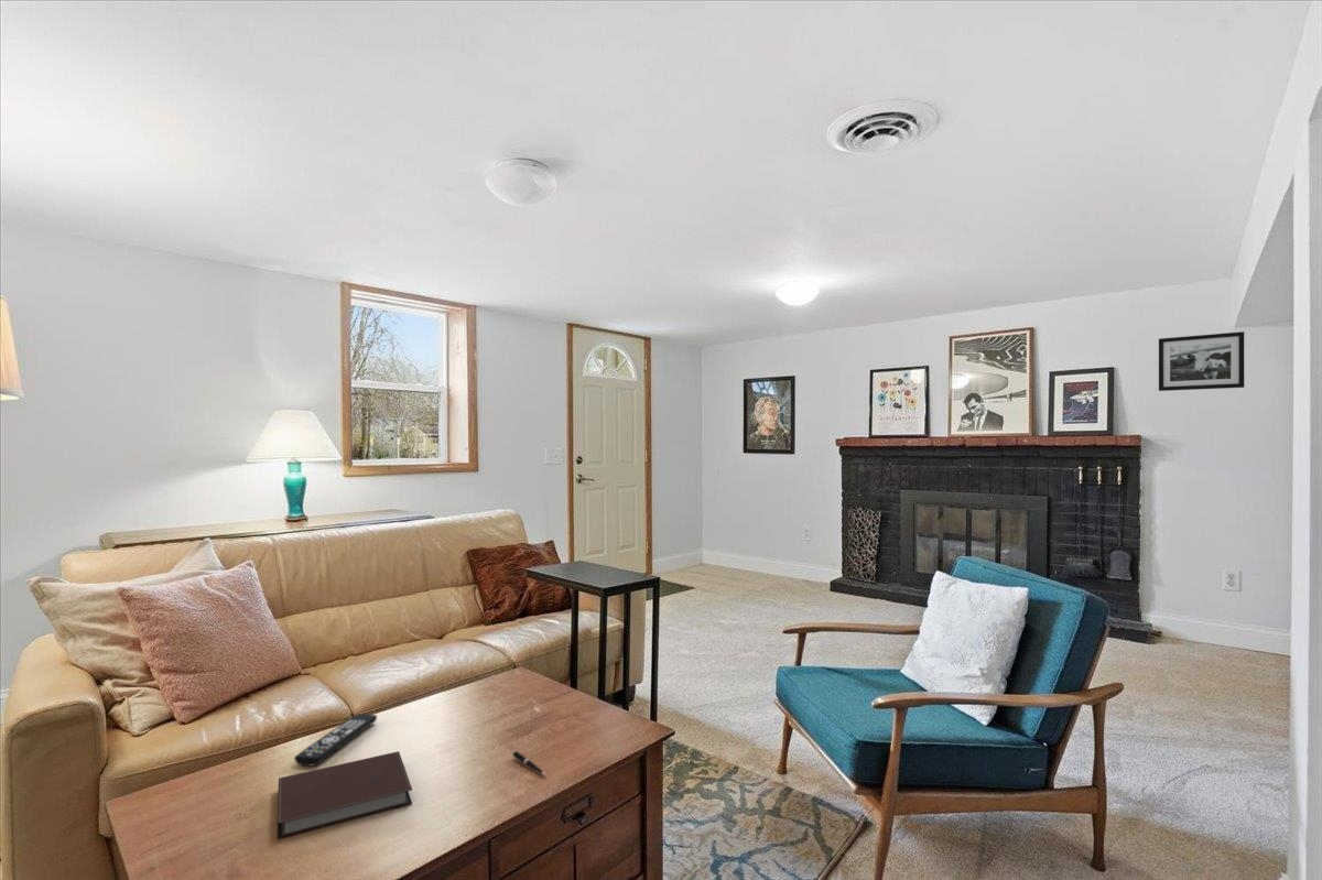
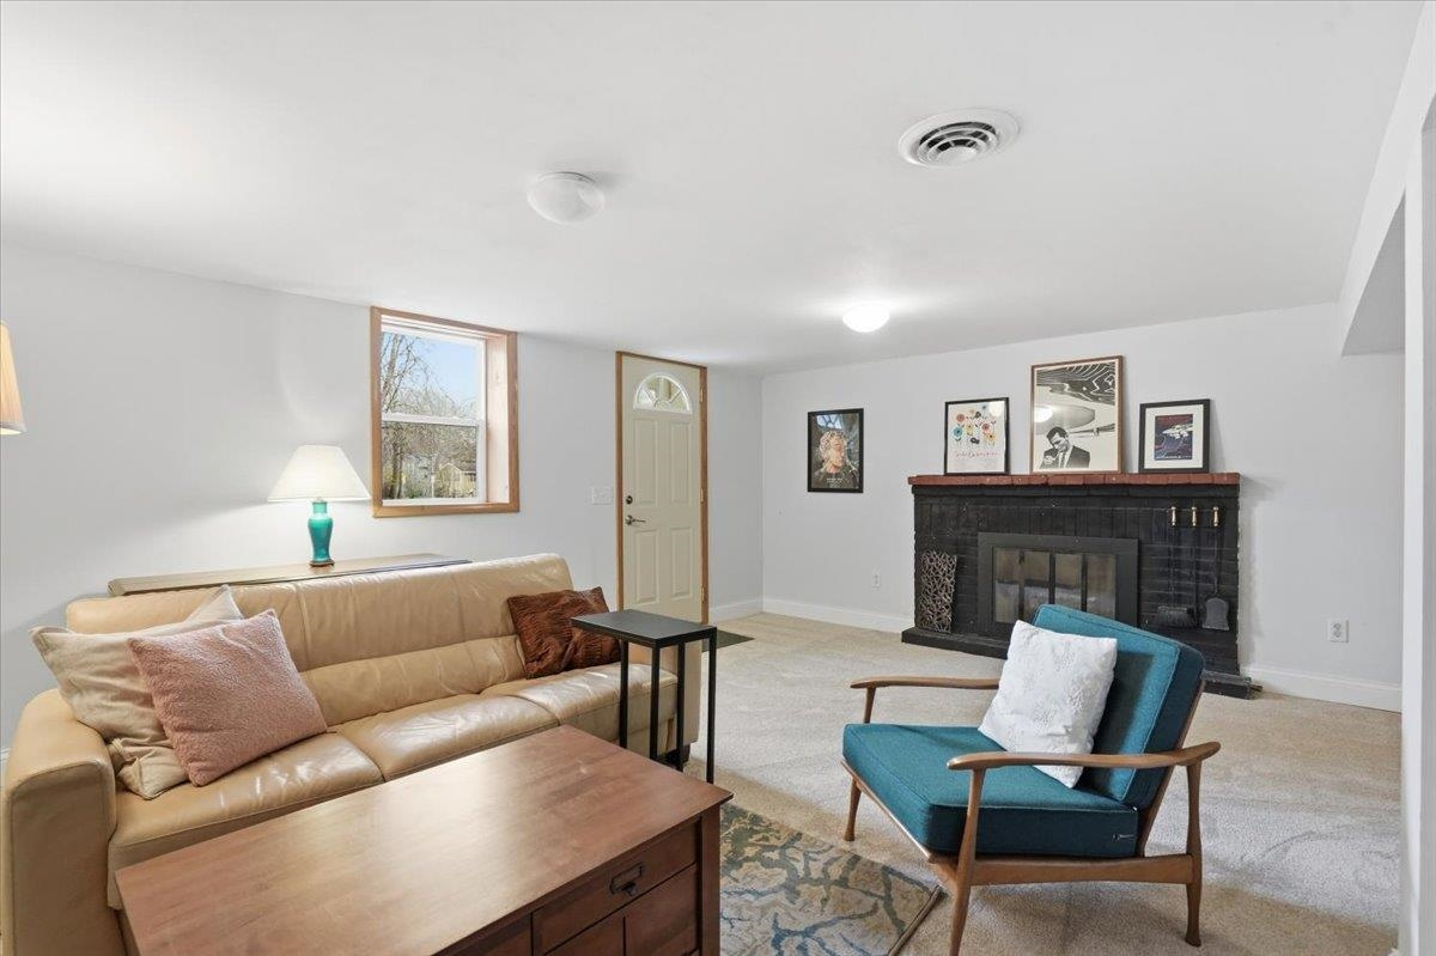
- remote control (338, 738)
- picture frame (1200, 362)
- pen (530, 763)
- notebook (344, 790)
